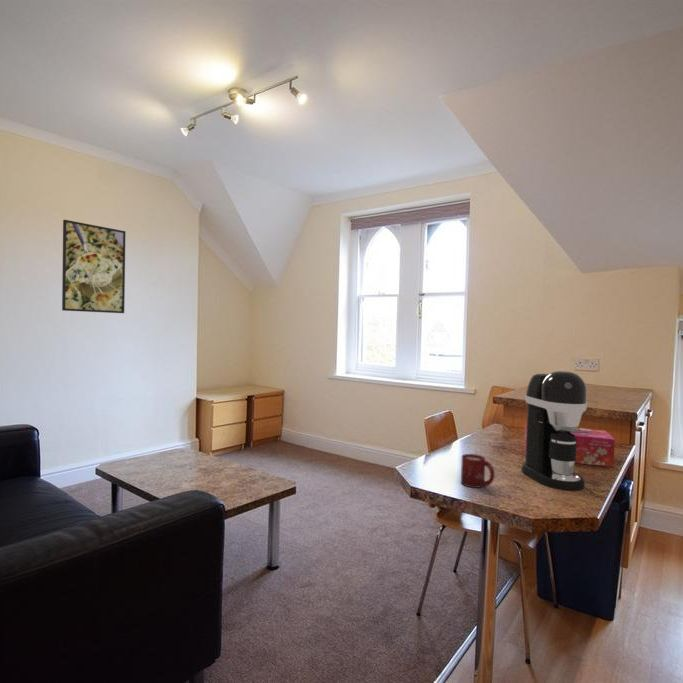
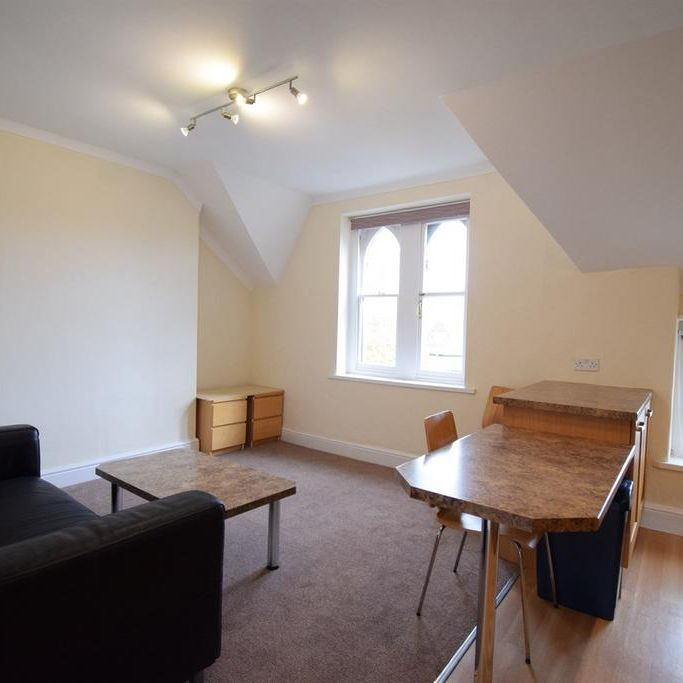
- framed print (95, 268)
- tissue box (576, 443)
- coffee maker (553, 424)
- cup (478, 471)
